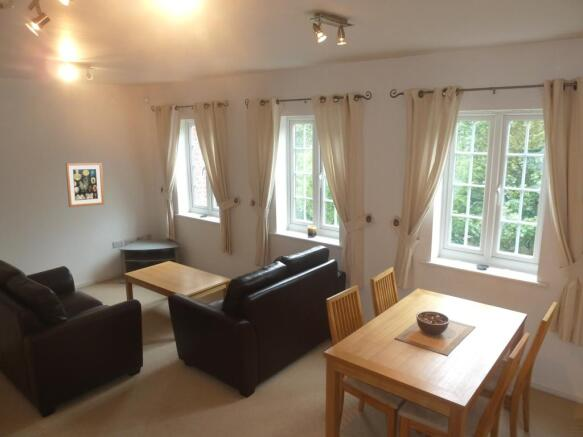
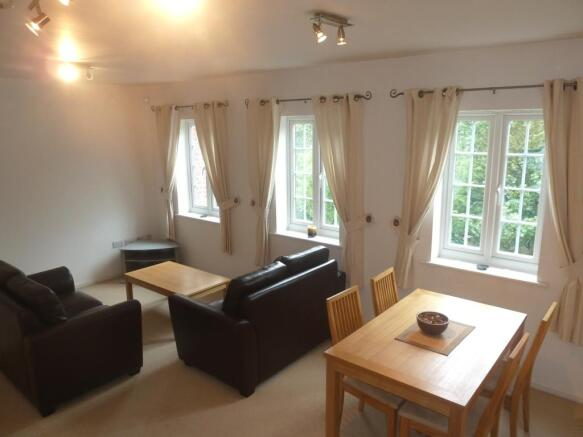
- wall art (85, 184)
